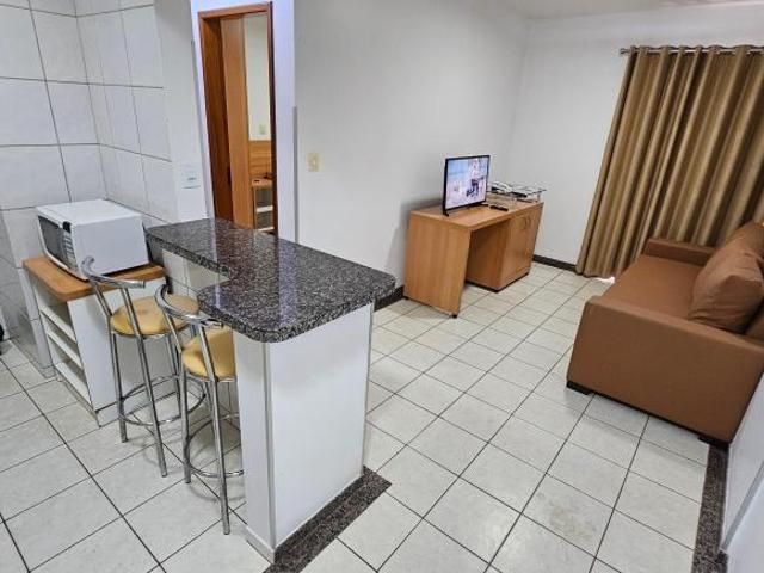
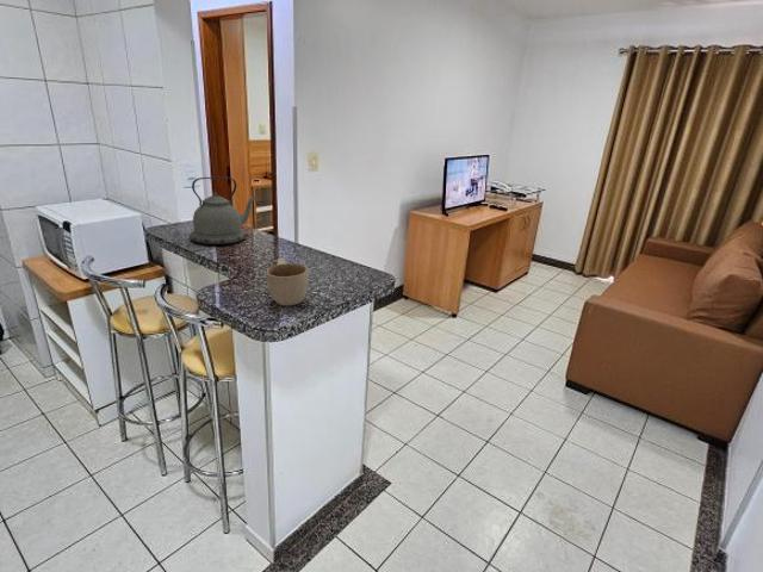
+ cup (287, 281)
+ kettle (218, 207)
